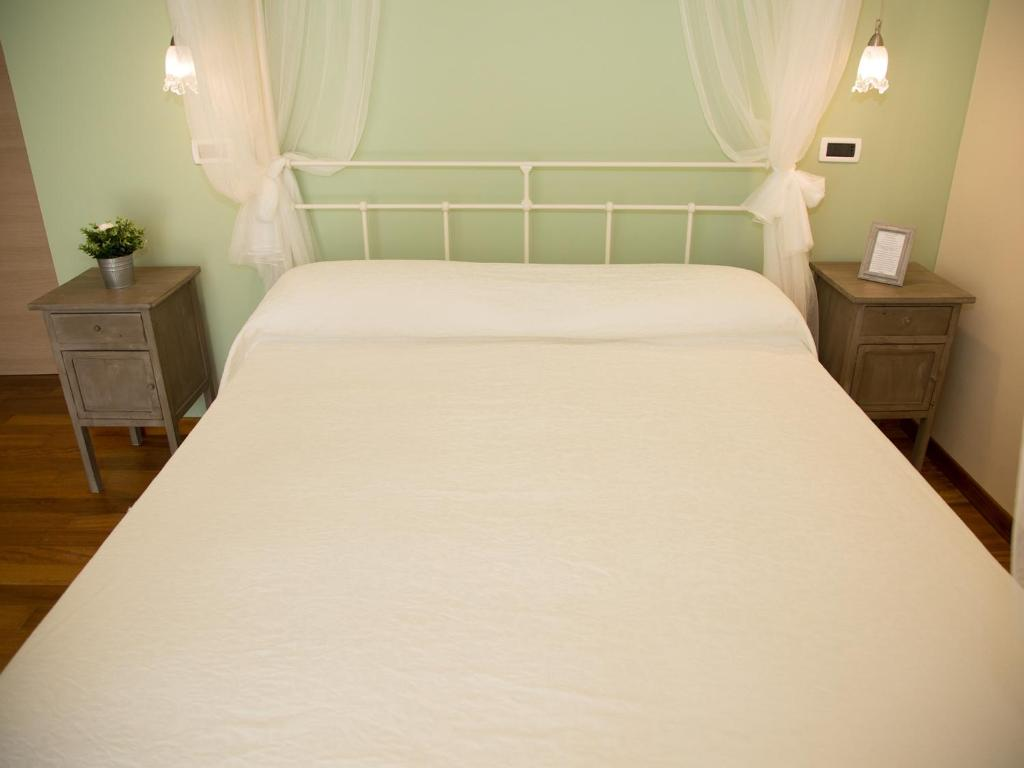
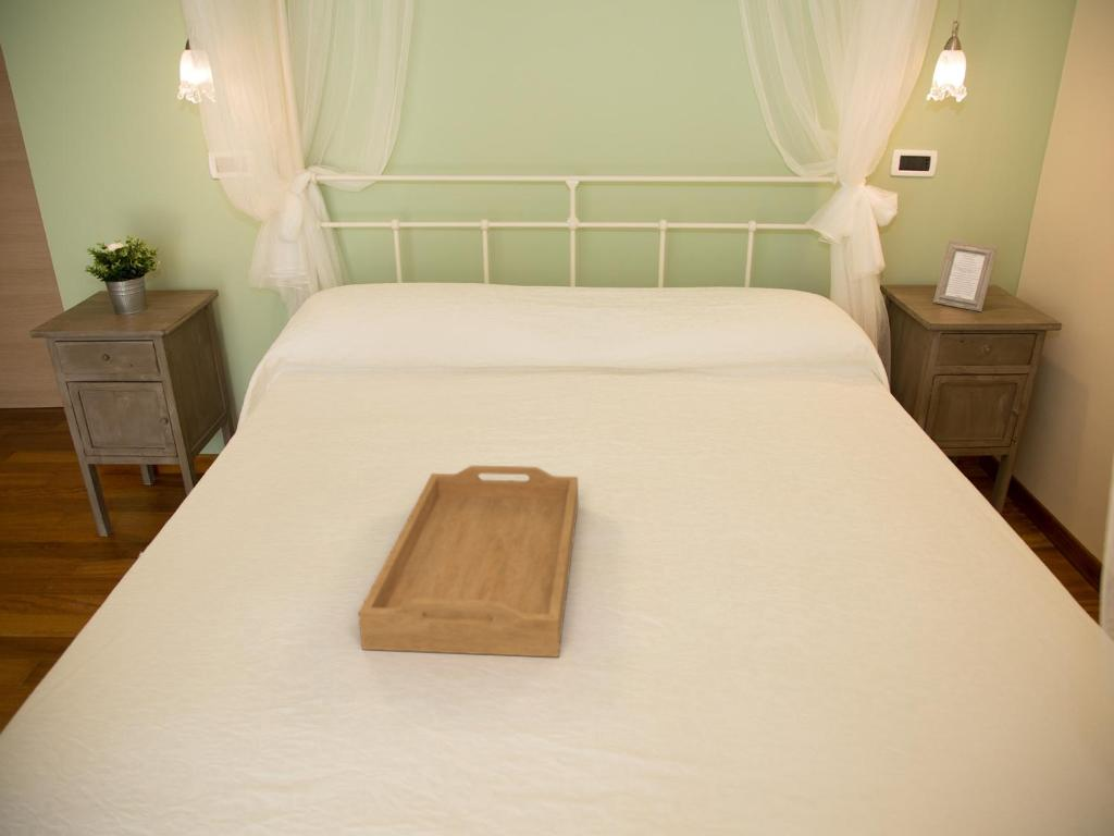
+ serving tray (484, 545)
